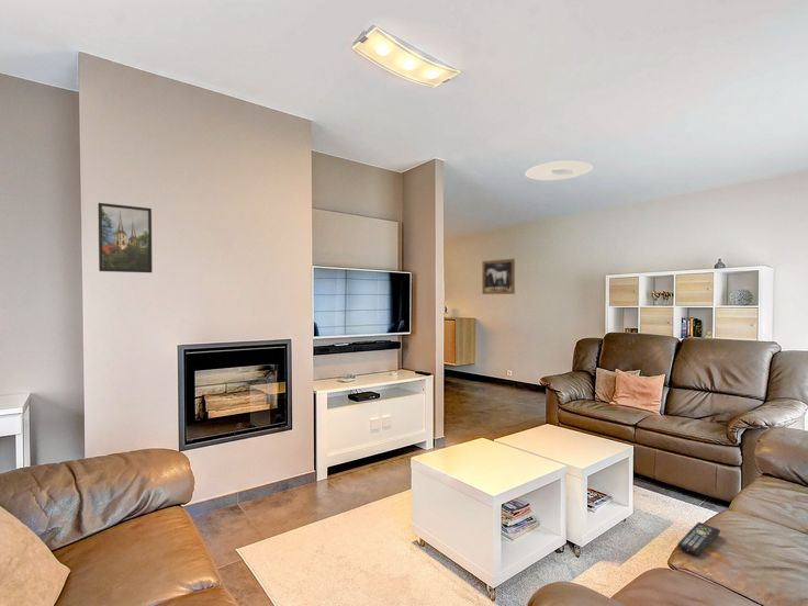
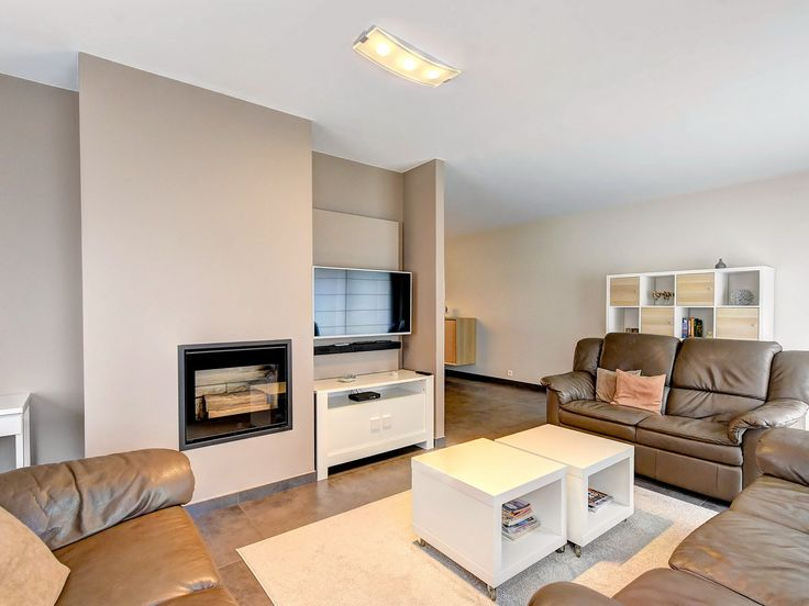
- ceiling light (558, 168)
- wall art (497, 277)
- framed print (125, 238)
- remote control (699, 537)
